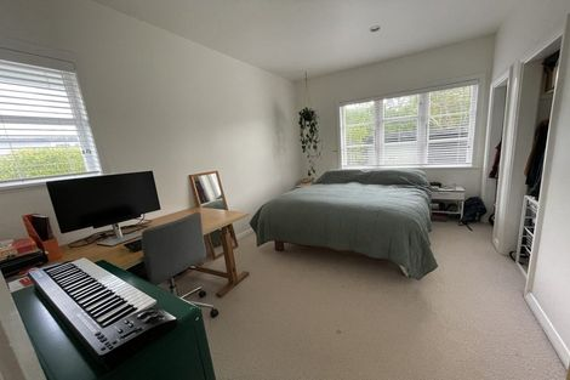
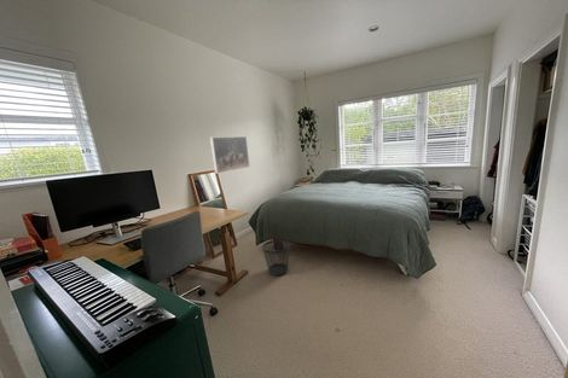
+ wastebasket (277, 258)
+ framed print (231, 153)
